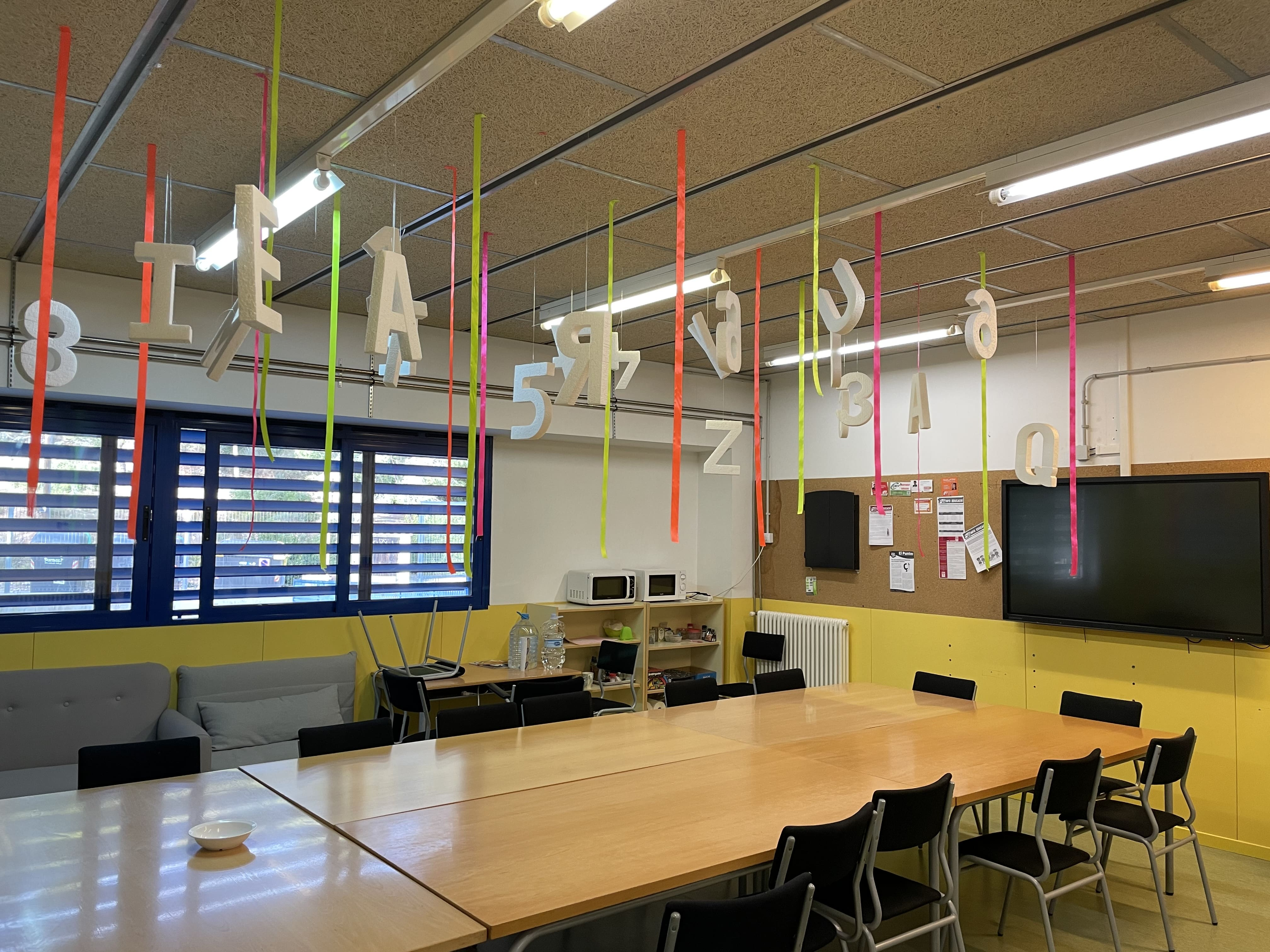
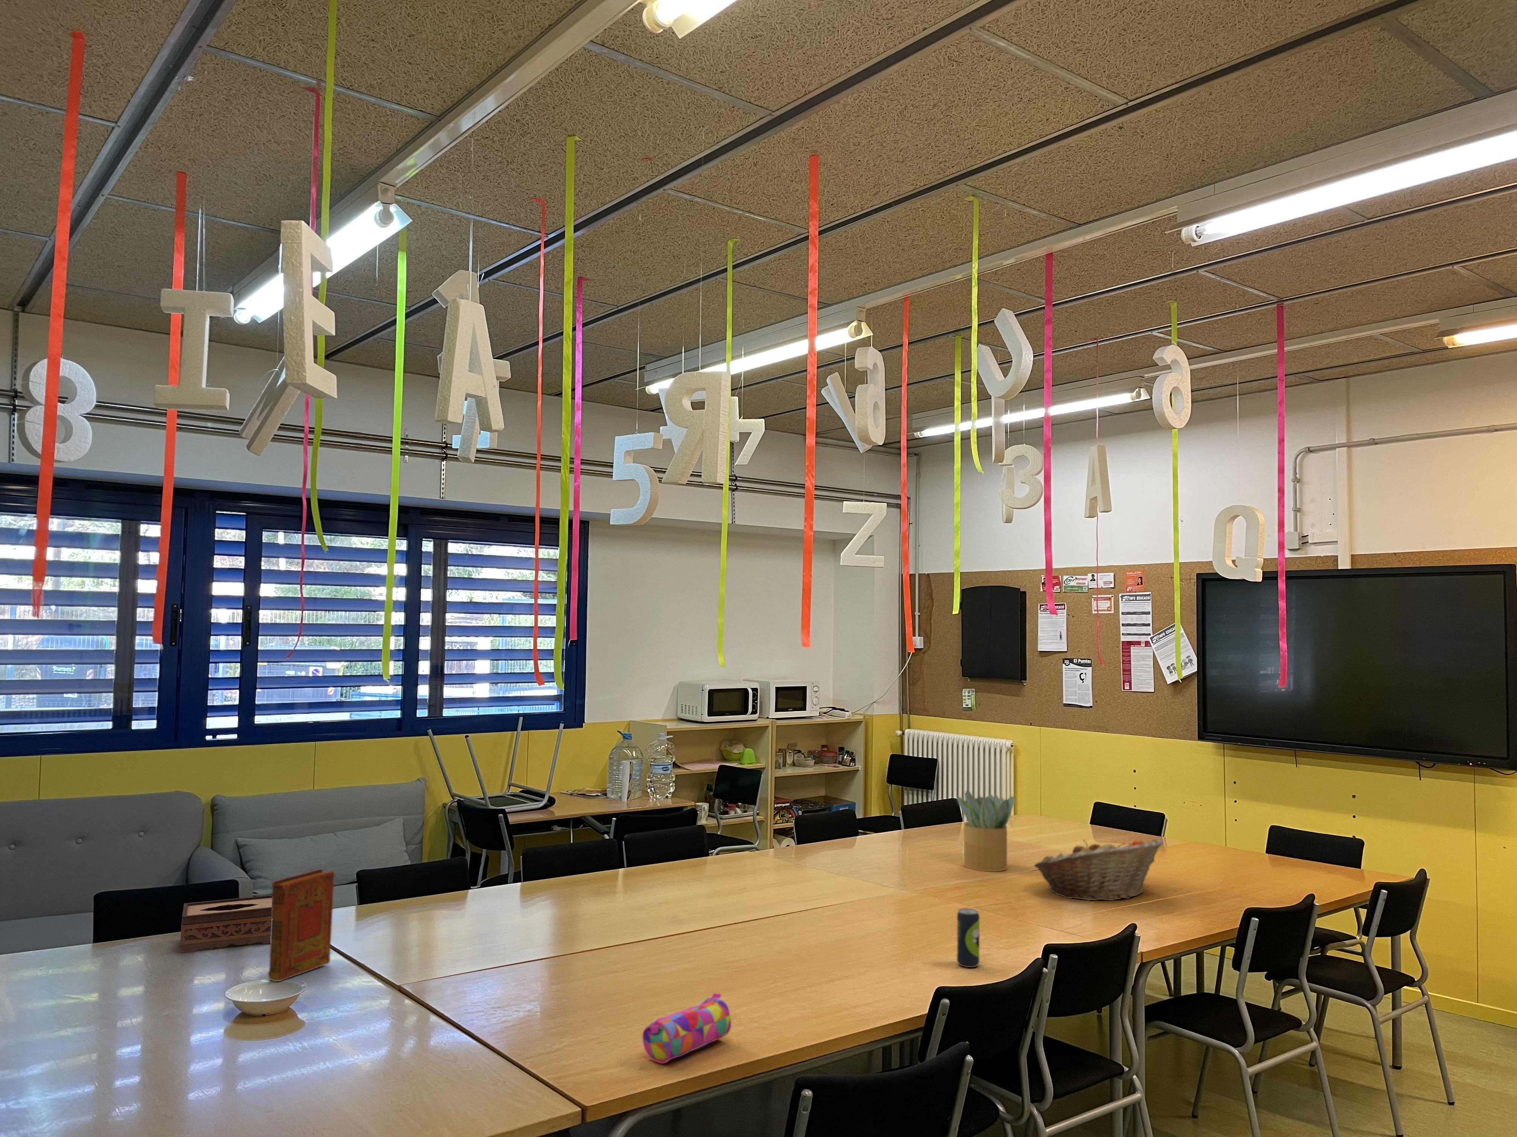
+ pencil case (688, 1027)
+ fruit basket (1099, 863)
+ tissue box (231, 922)
+ potted plant (988, 830)
+ beverage can (968, 938)
+ book (300, 923)
